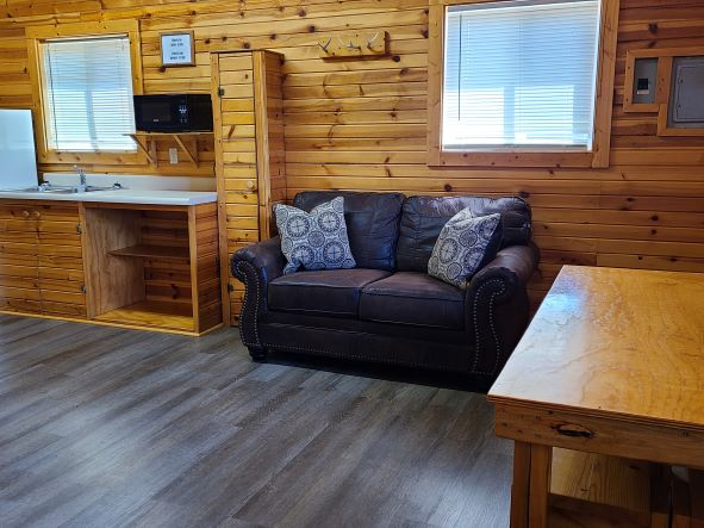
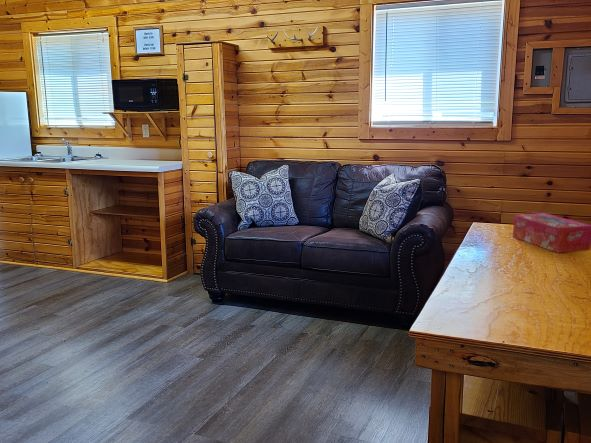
+ tissue box (550, 231)
